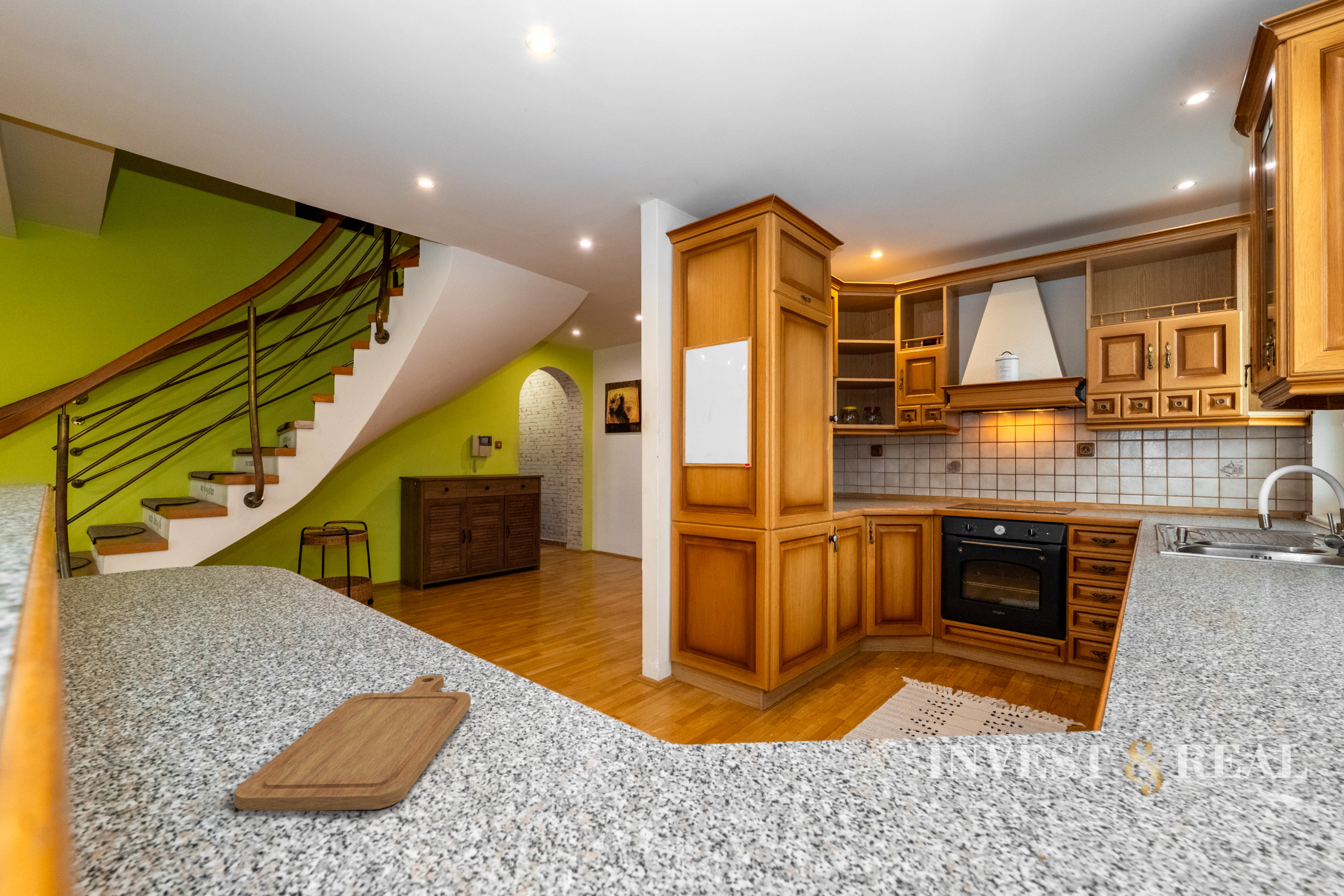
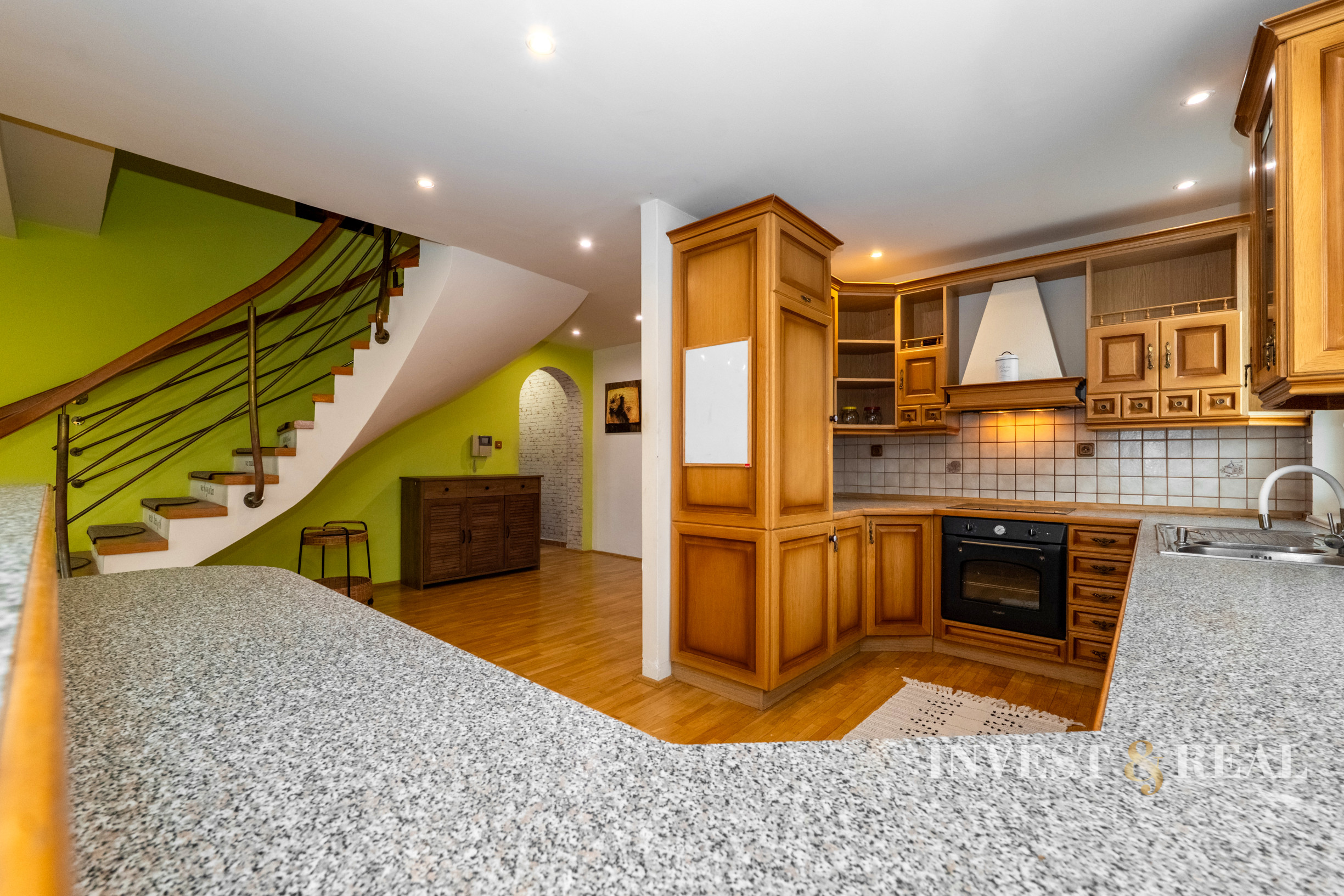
- chopping board (384, 728)
